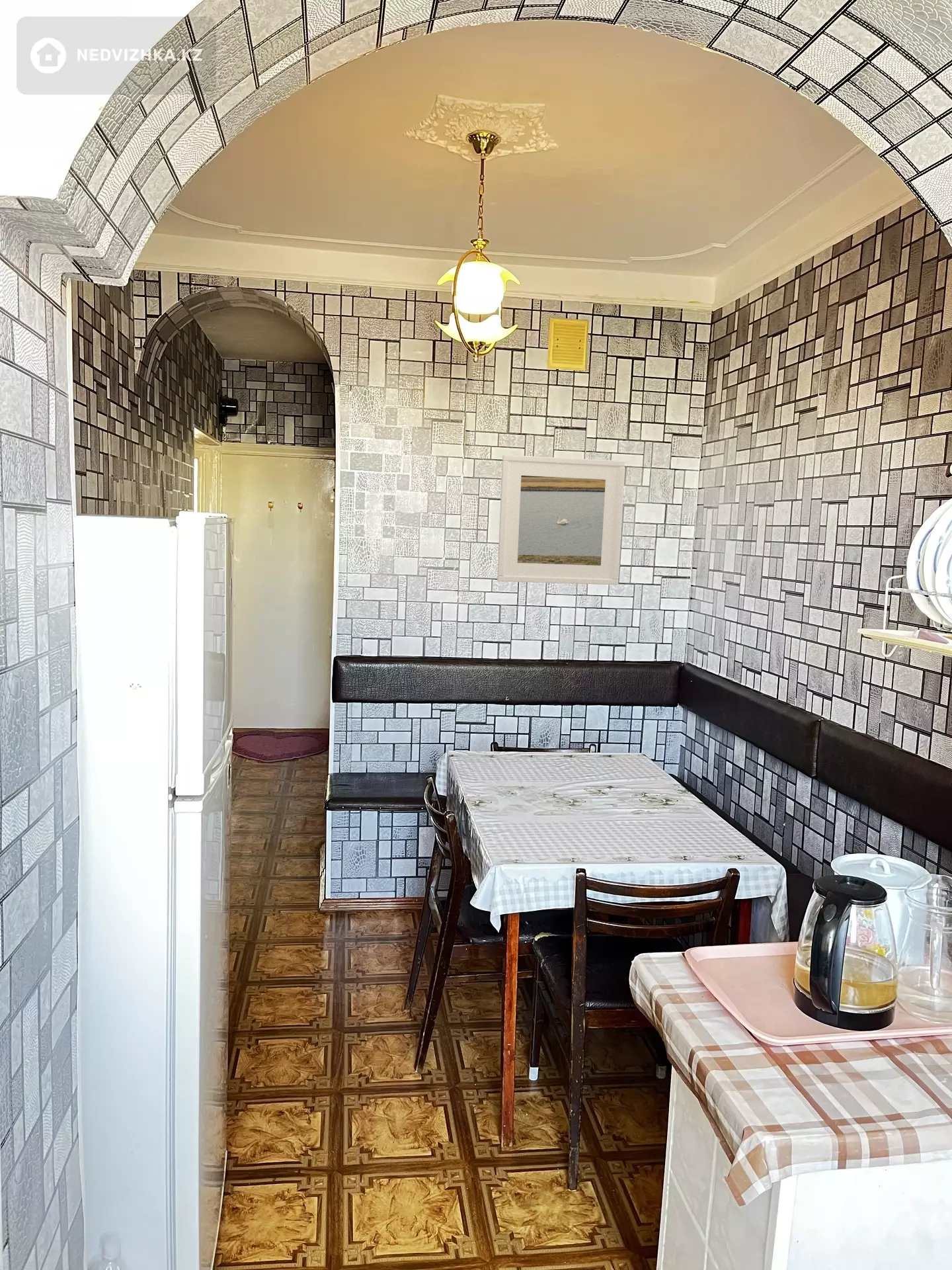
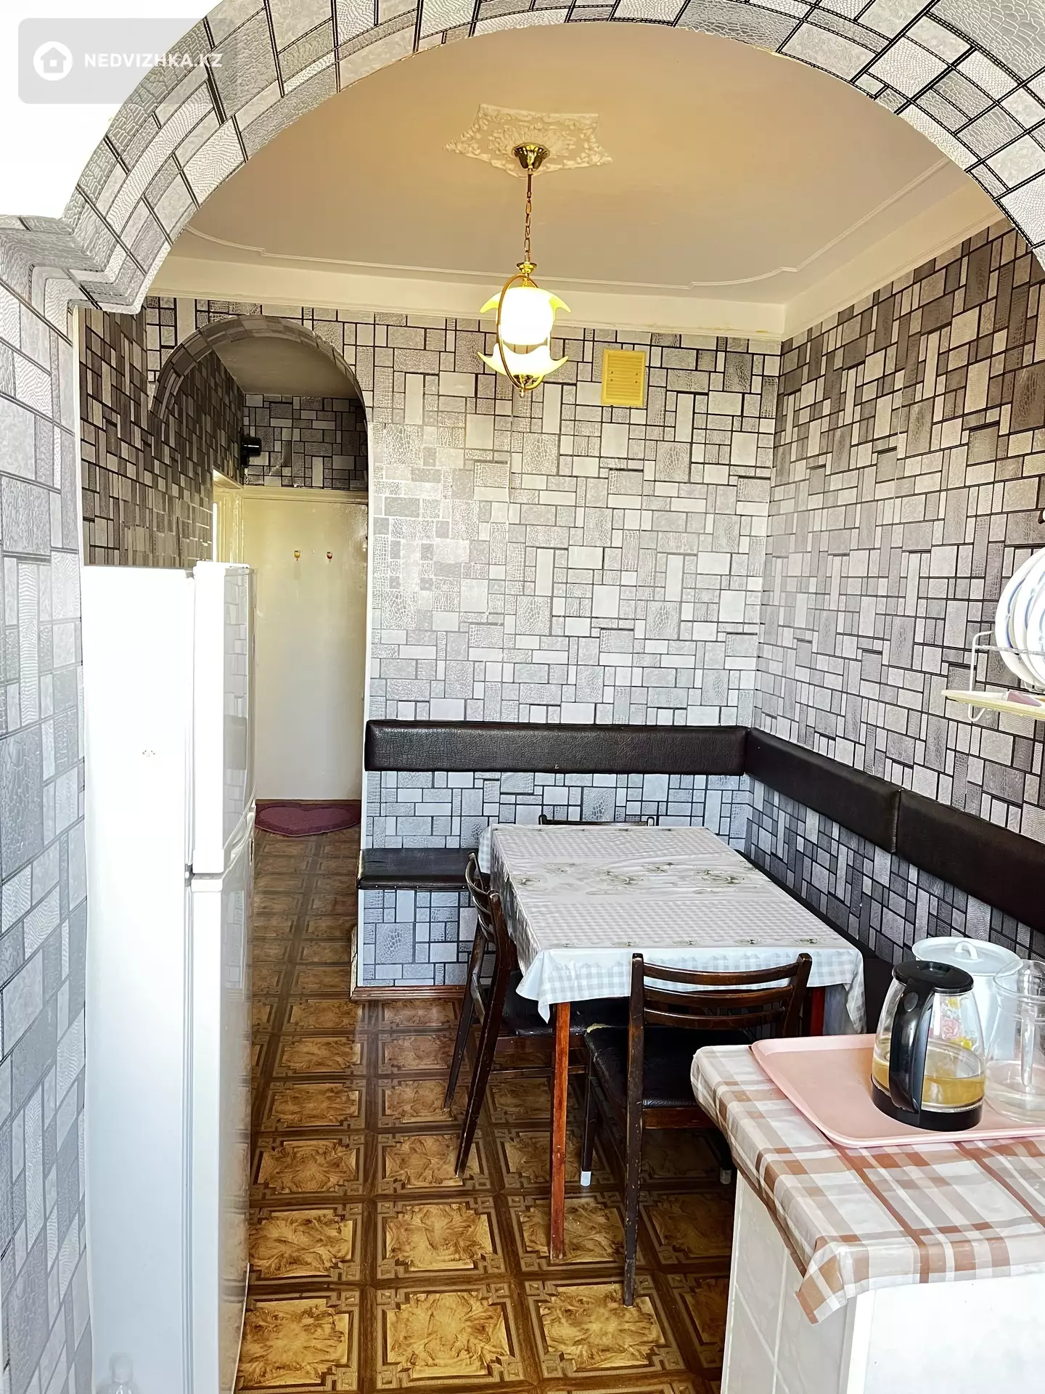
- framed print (561, 521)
